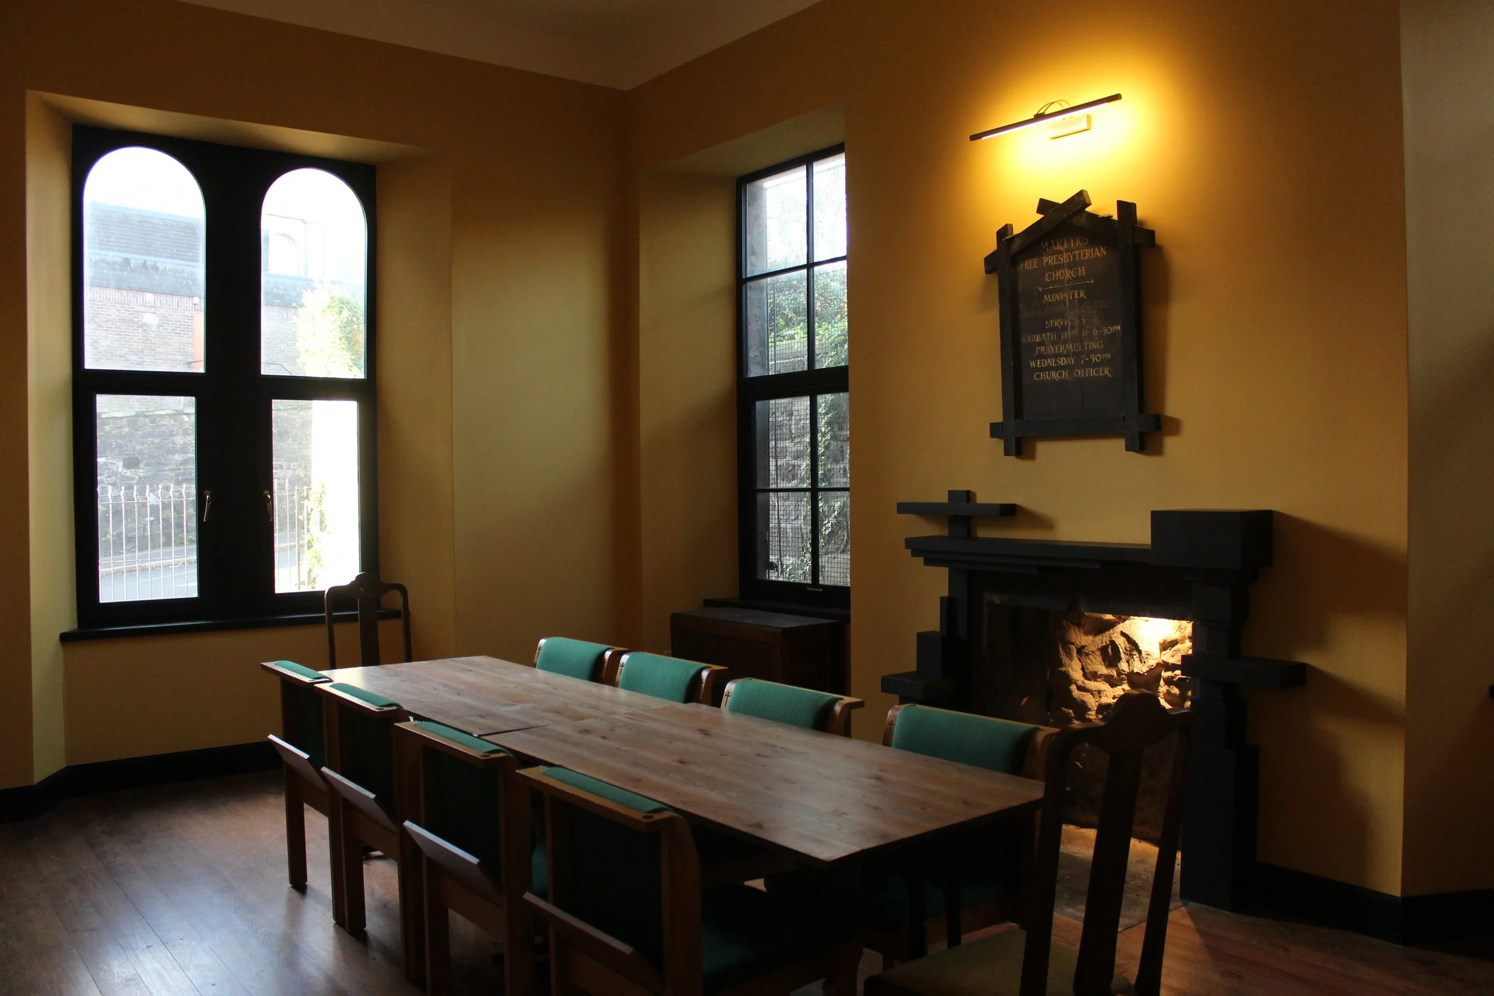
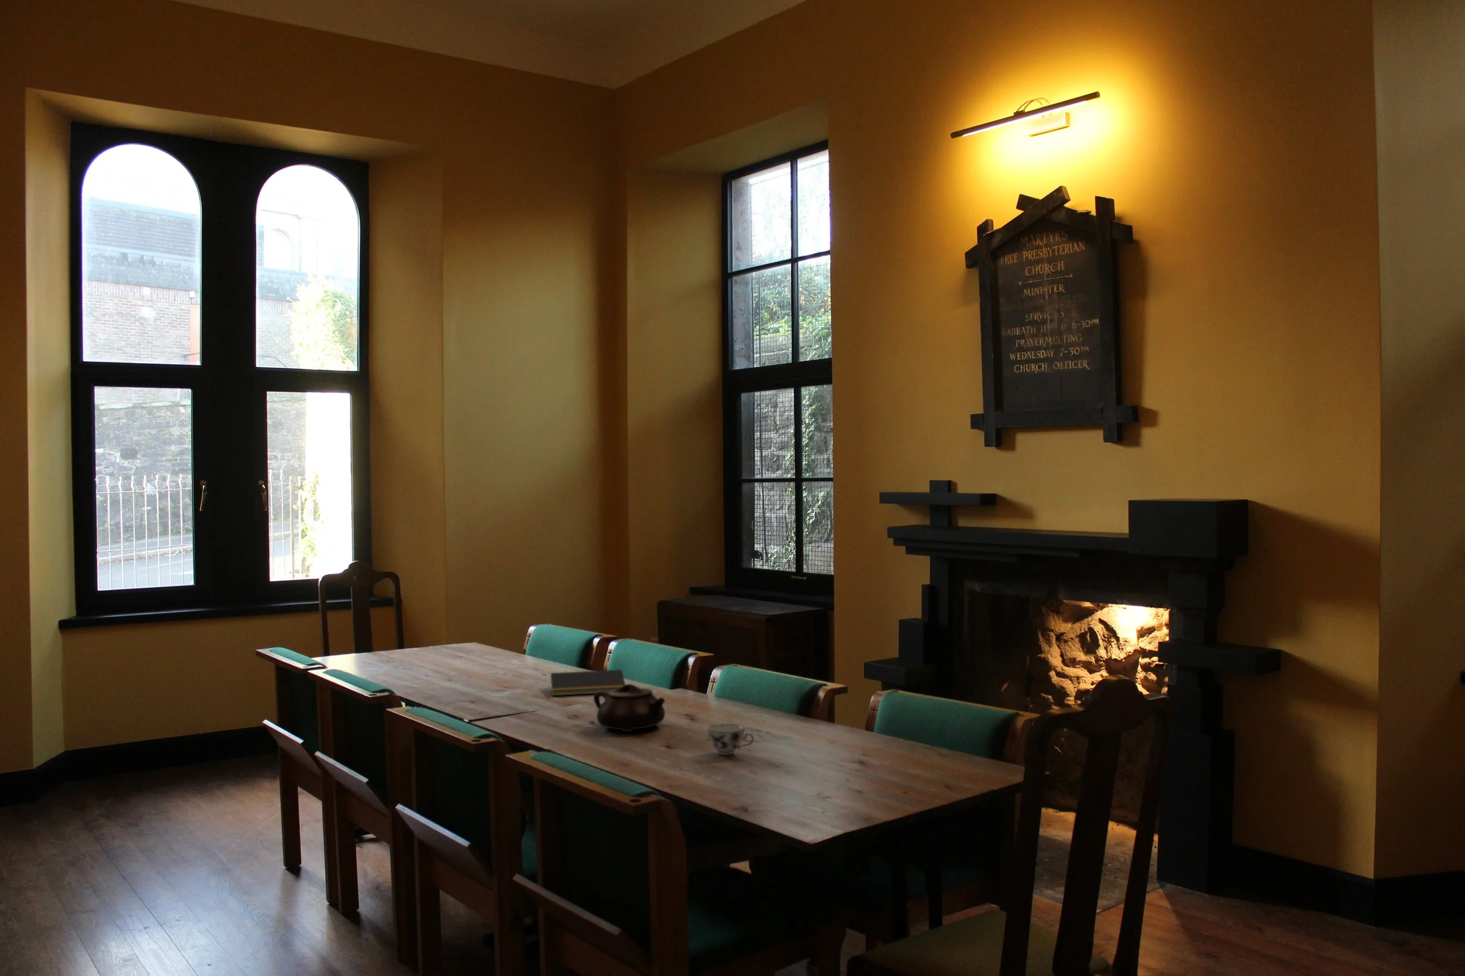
+ teapot (630, 705)
+ notepad (588, 682)
+ chinaware (729, 740)
